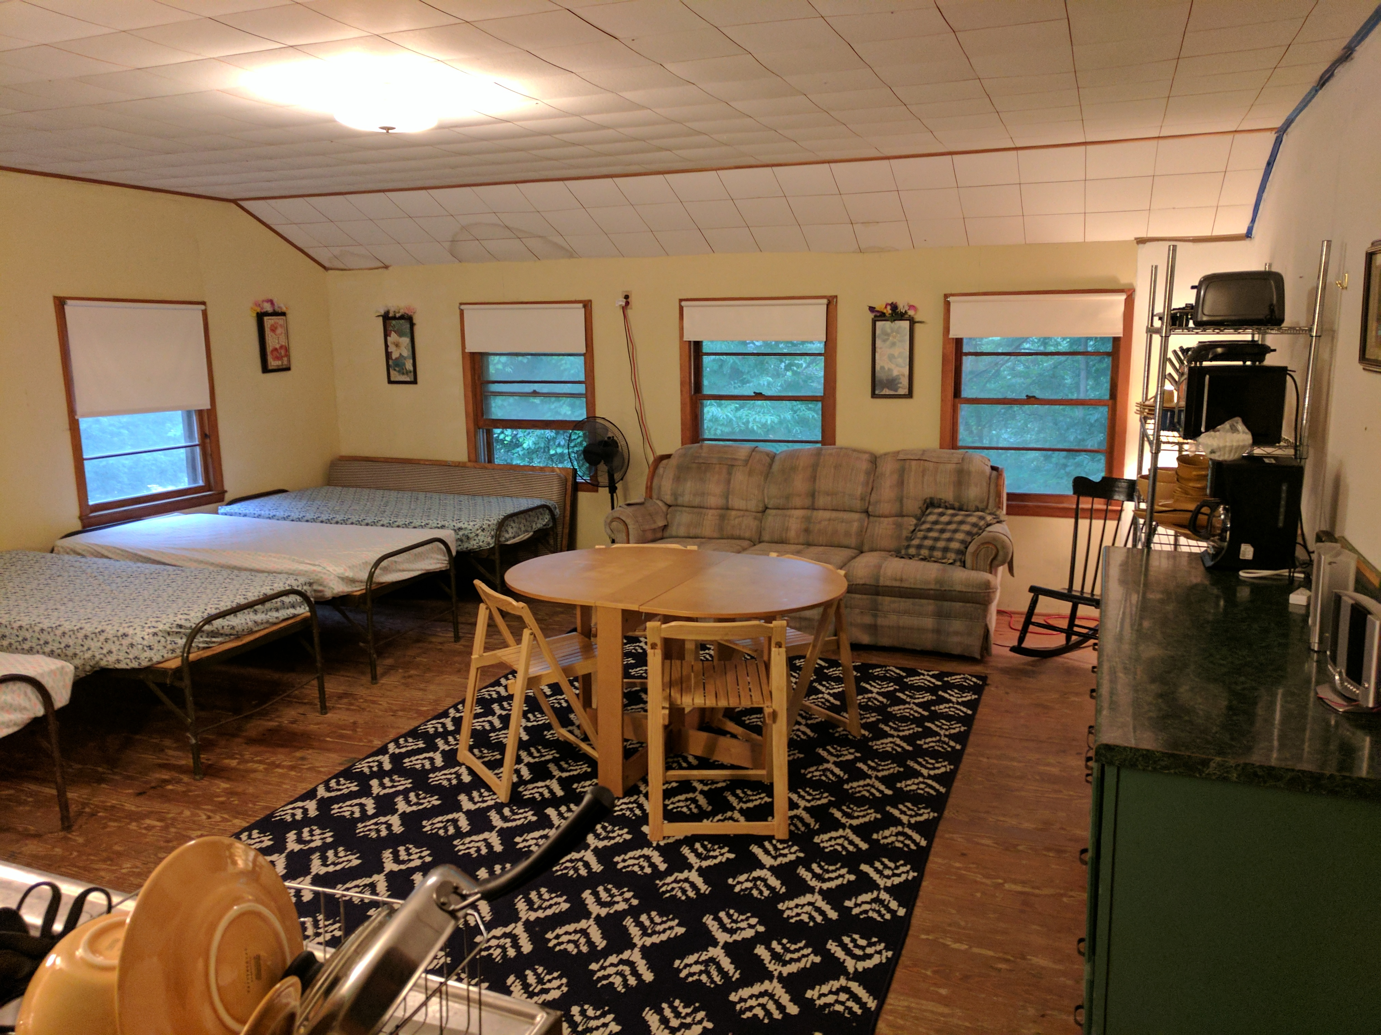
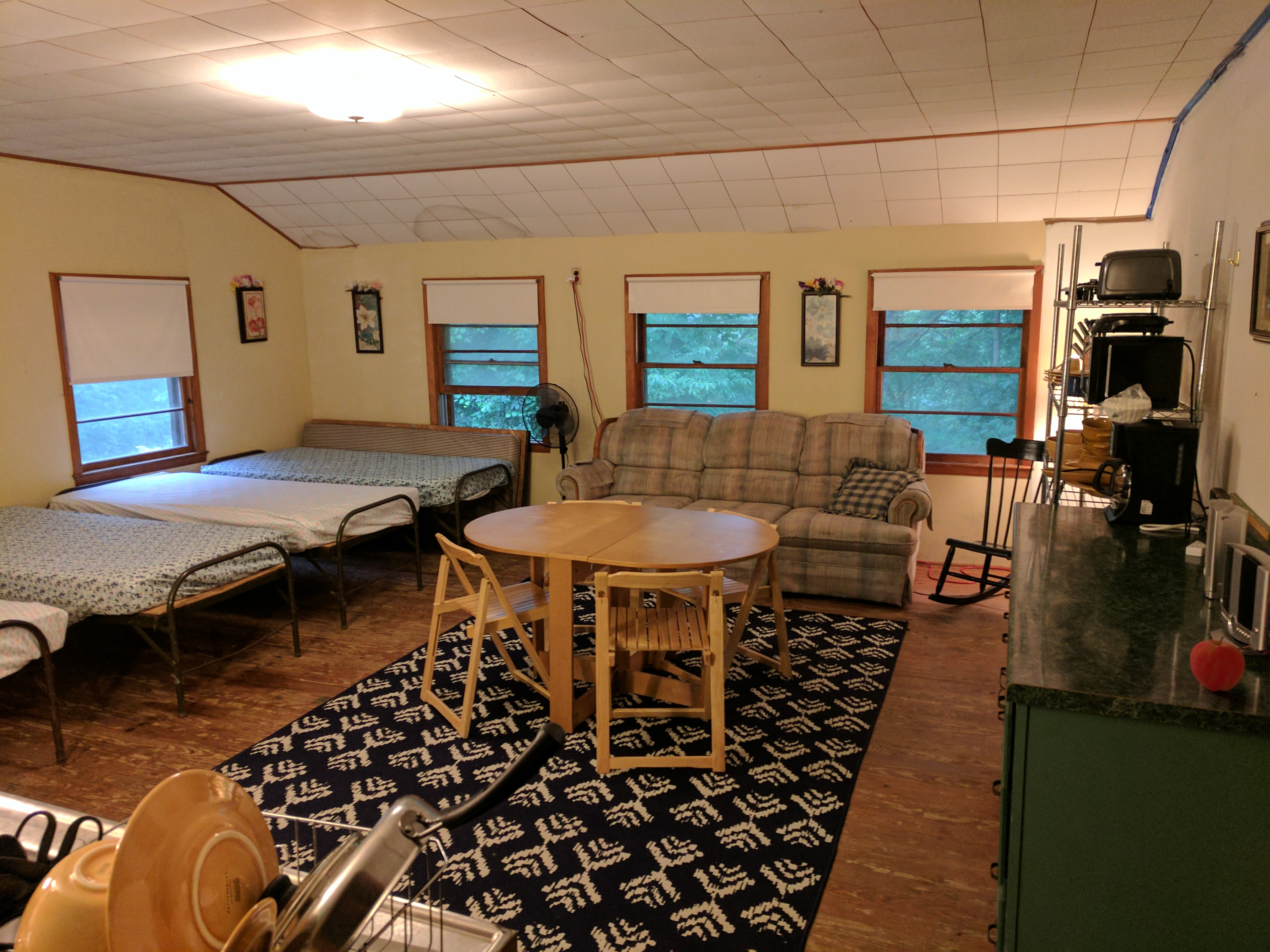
+ apple (1217, 663)
